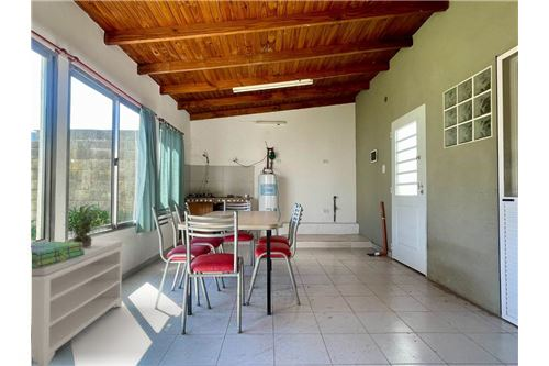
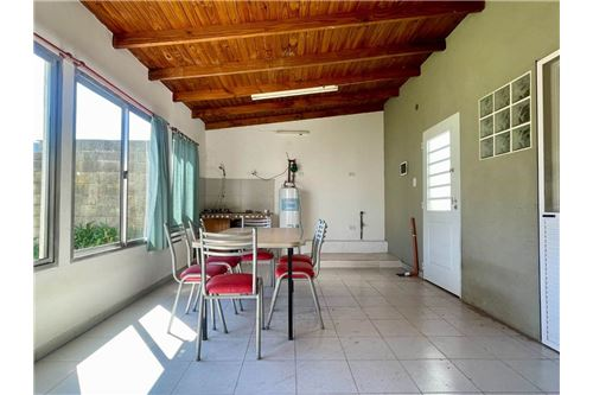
- stack of books (44, 253)
- potted plant (87, 224)
- bench (69, 290)
